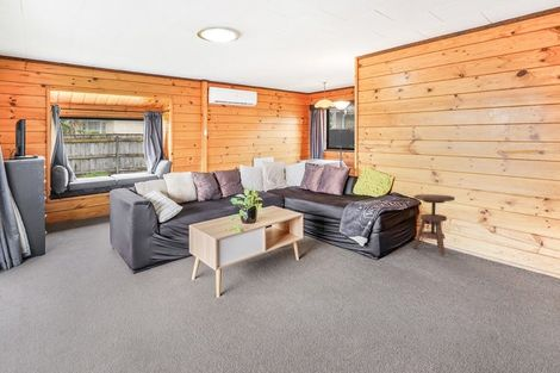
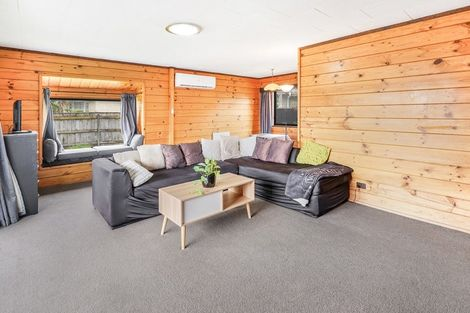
- side table (433, 223)
